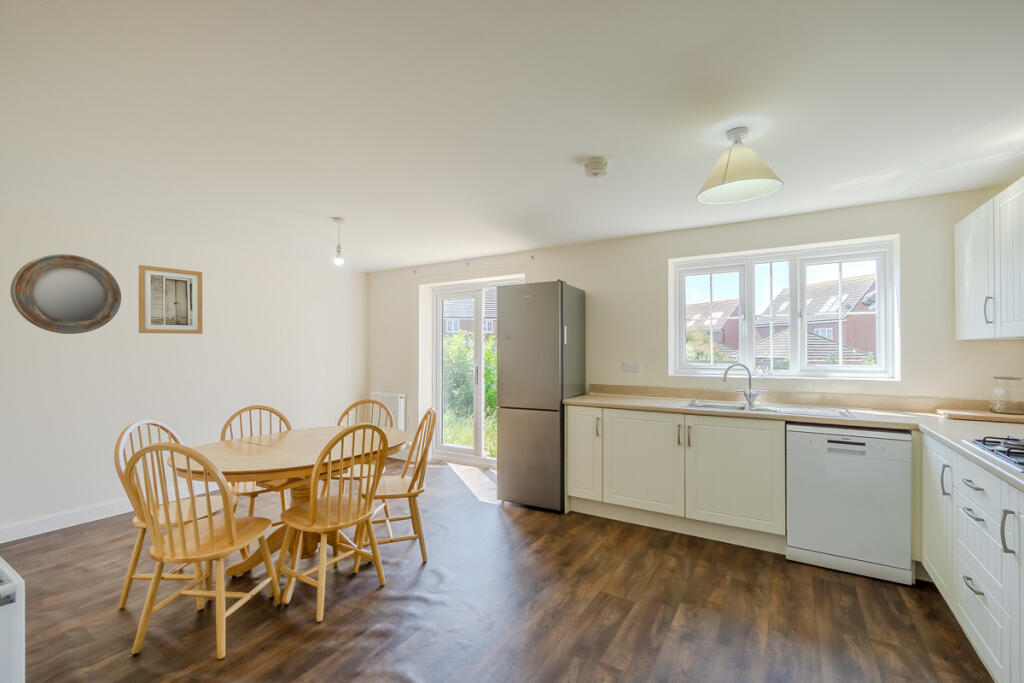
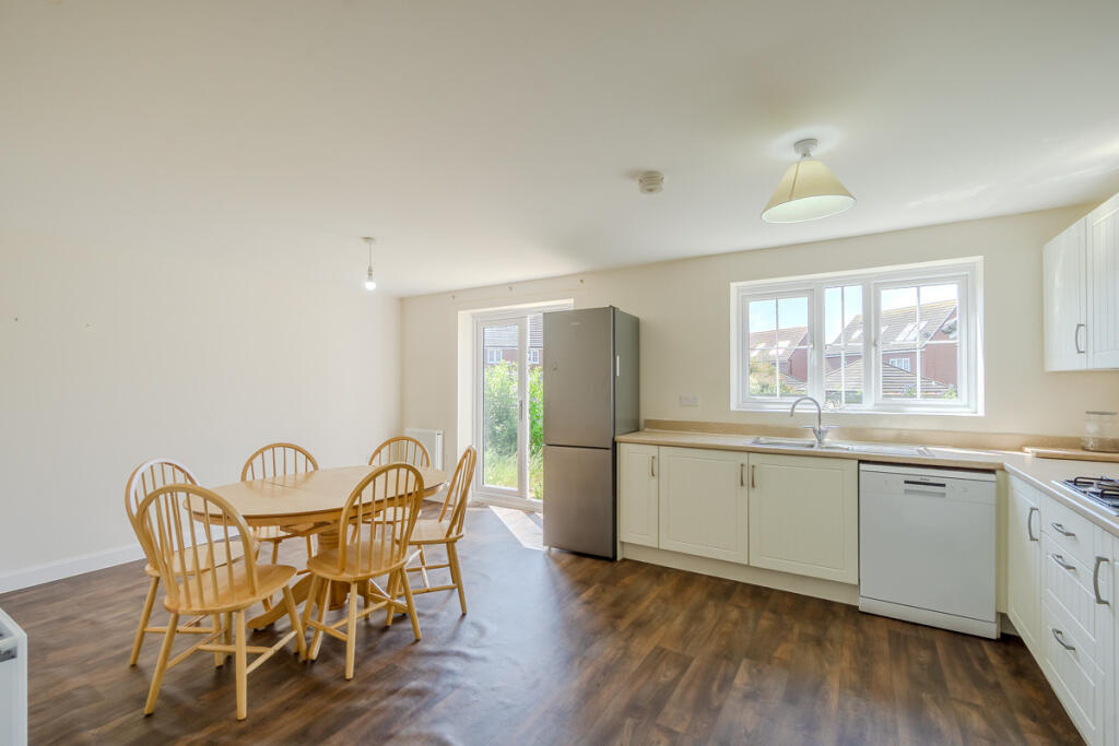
- home mirror (69, 294)
- wall art (172, 301)
